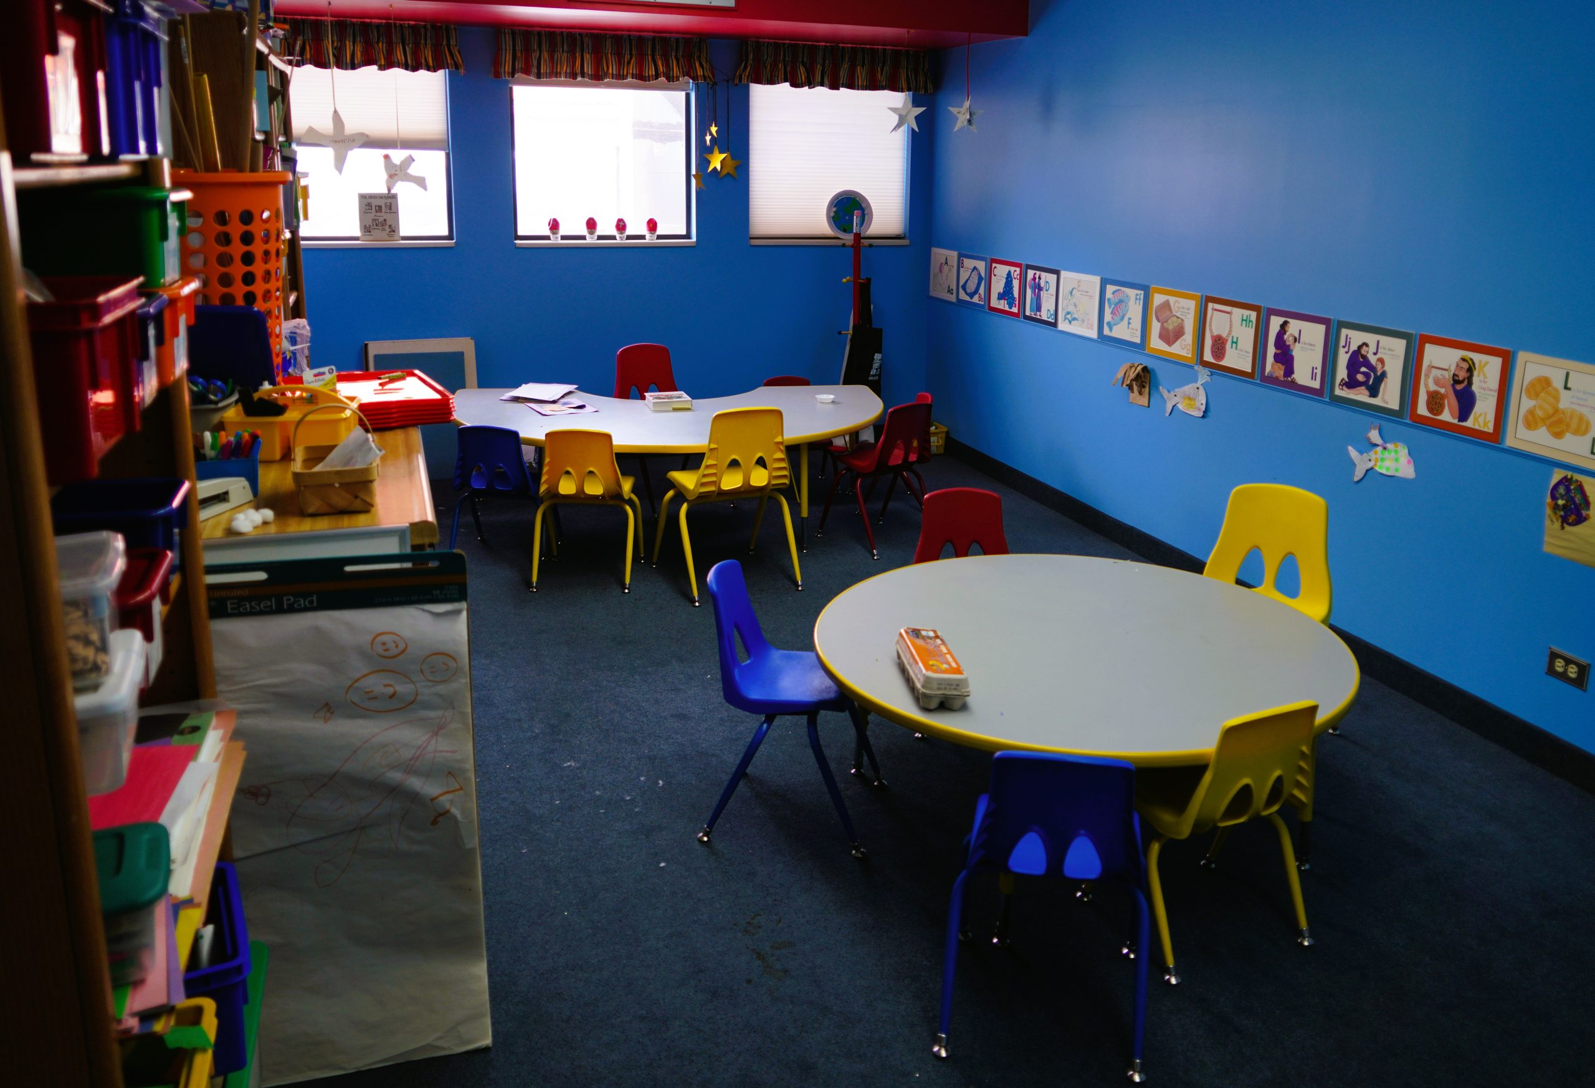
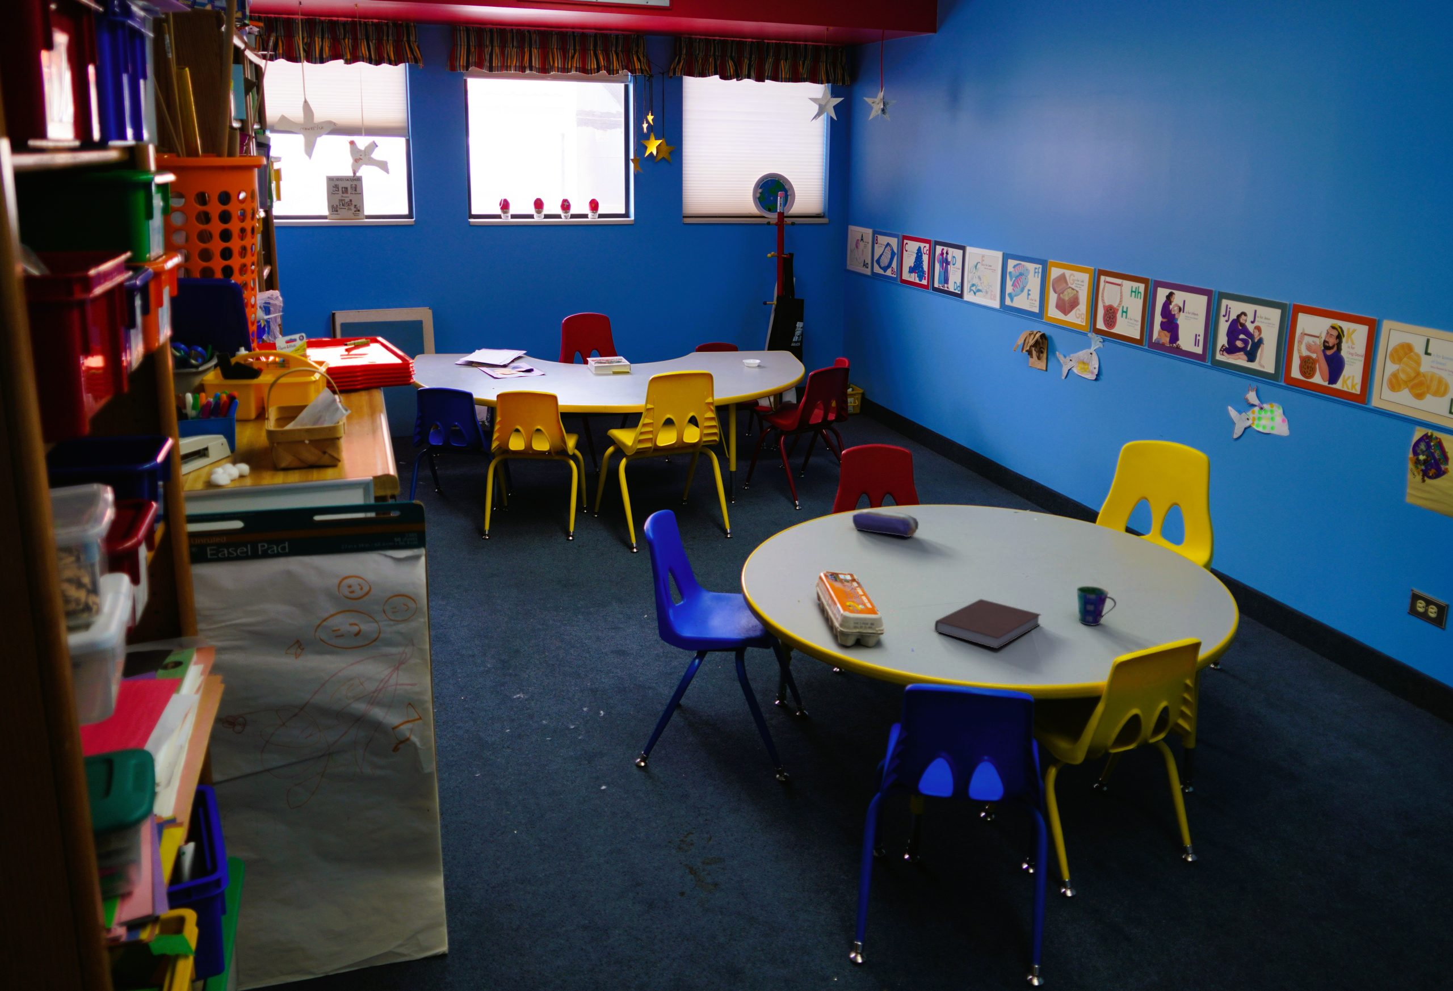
+ cup (1095, 607)
+ notebook (988, 622)
+ pencil case (884, 523)
